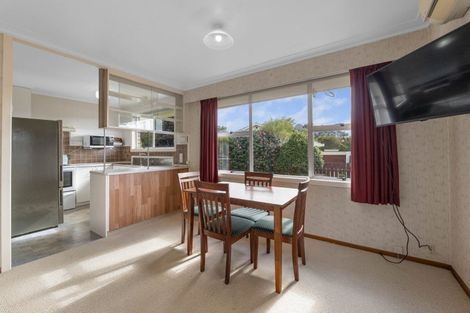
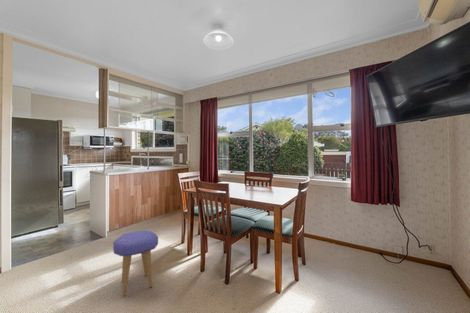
+ stool (135, 254)
